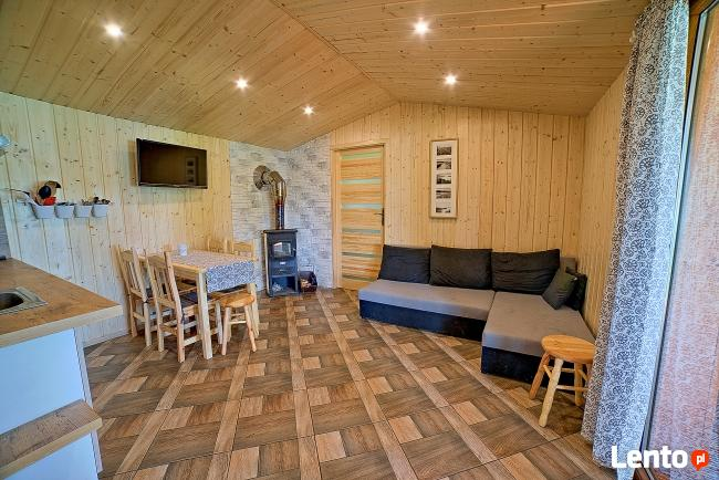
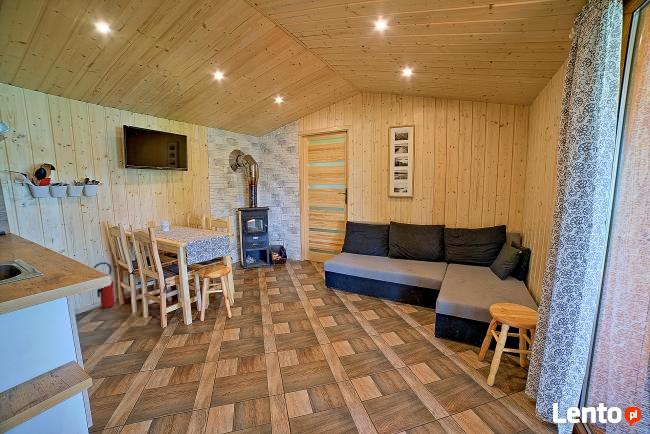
+ fire extinguisher (104, 287)
